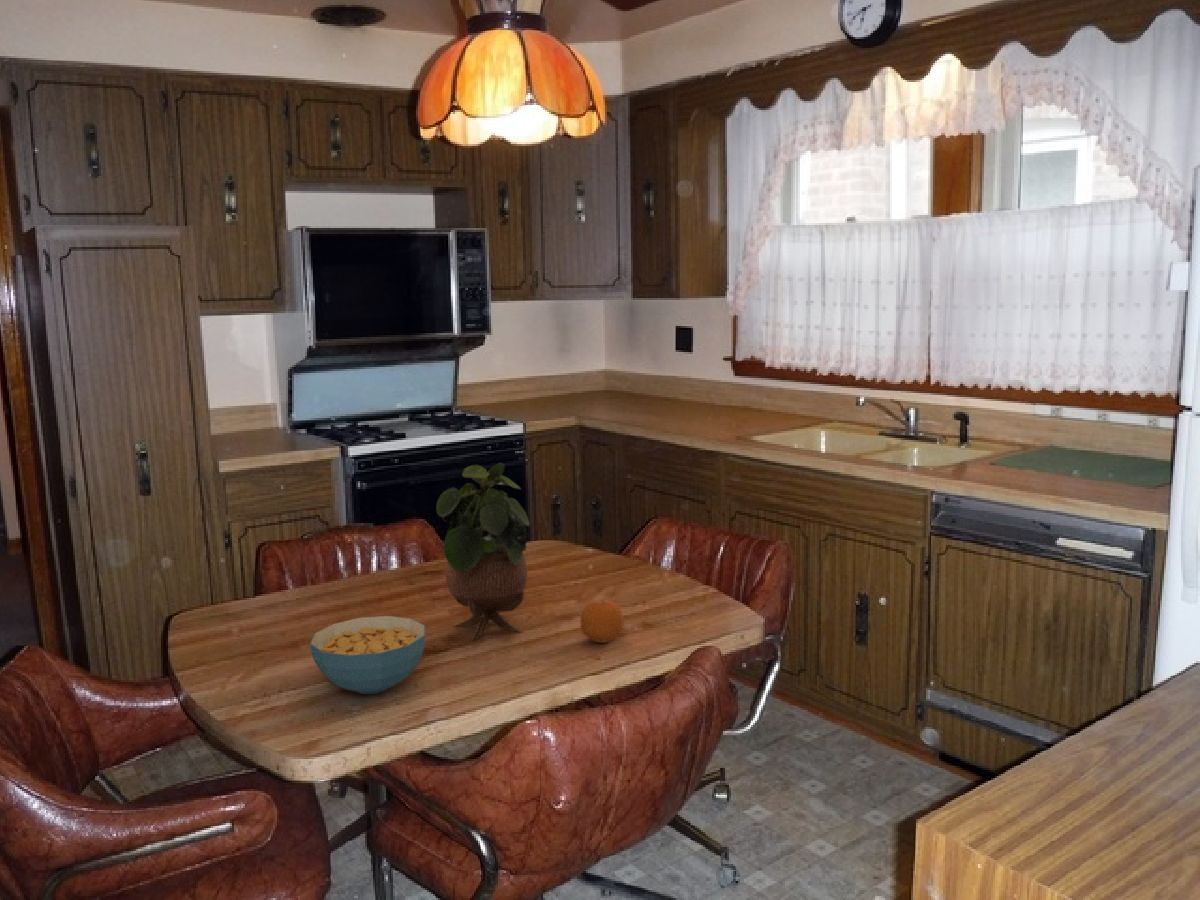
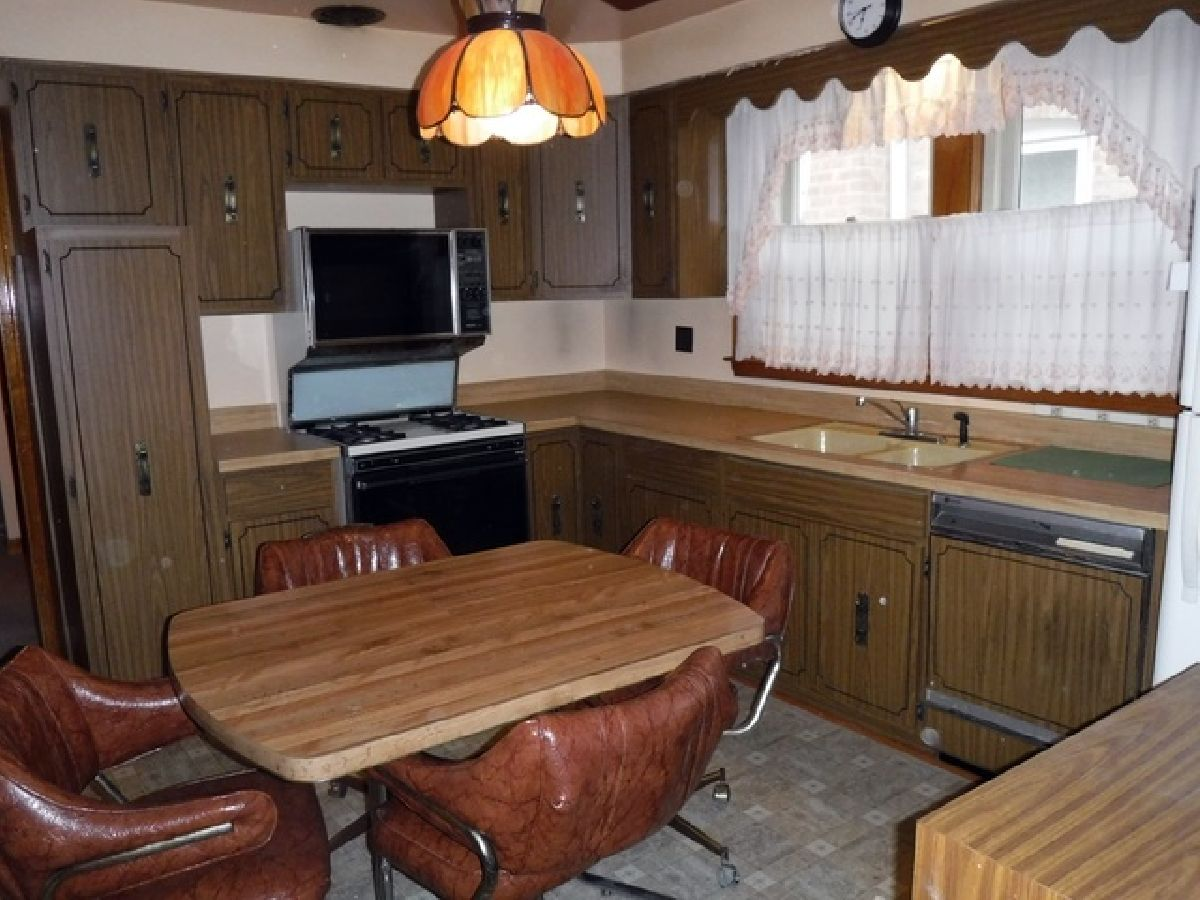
- fruit (601, 621)
- cereal bowl (370, 661)
- potted plant (483, 547)
